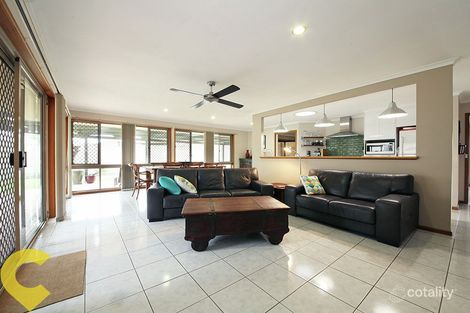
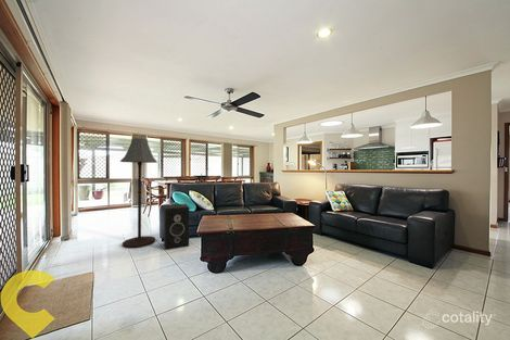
+ floor lamp (139, 190)
+ speaker (176, 225)
